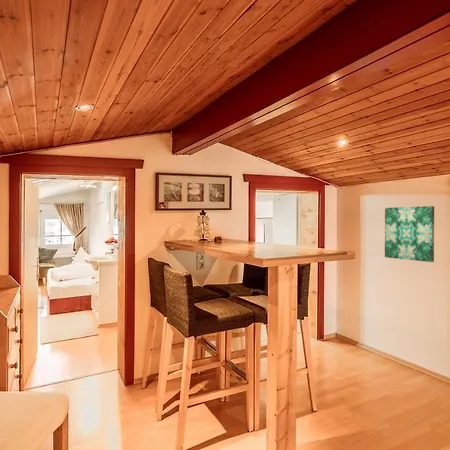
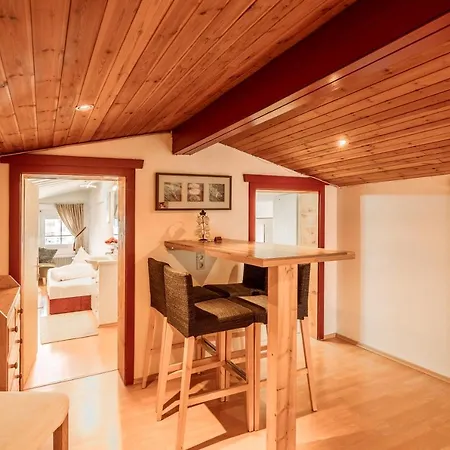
- wall art (408, 233)
